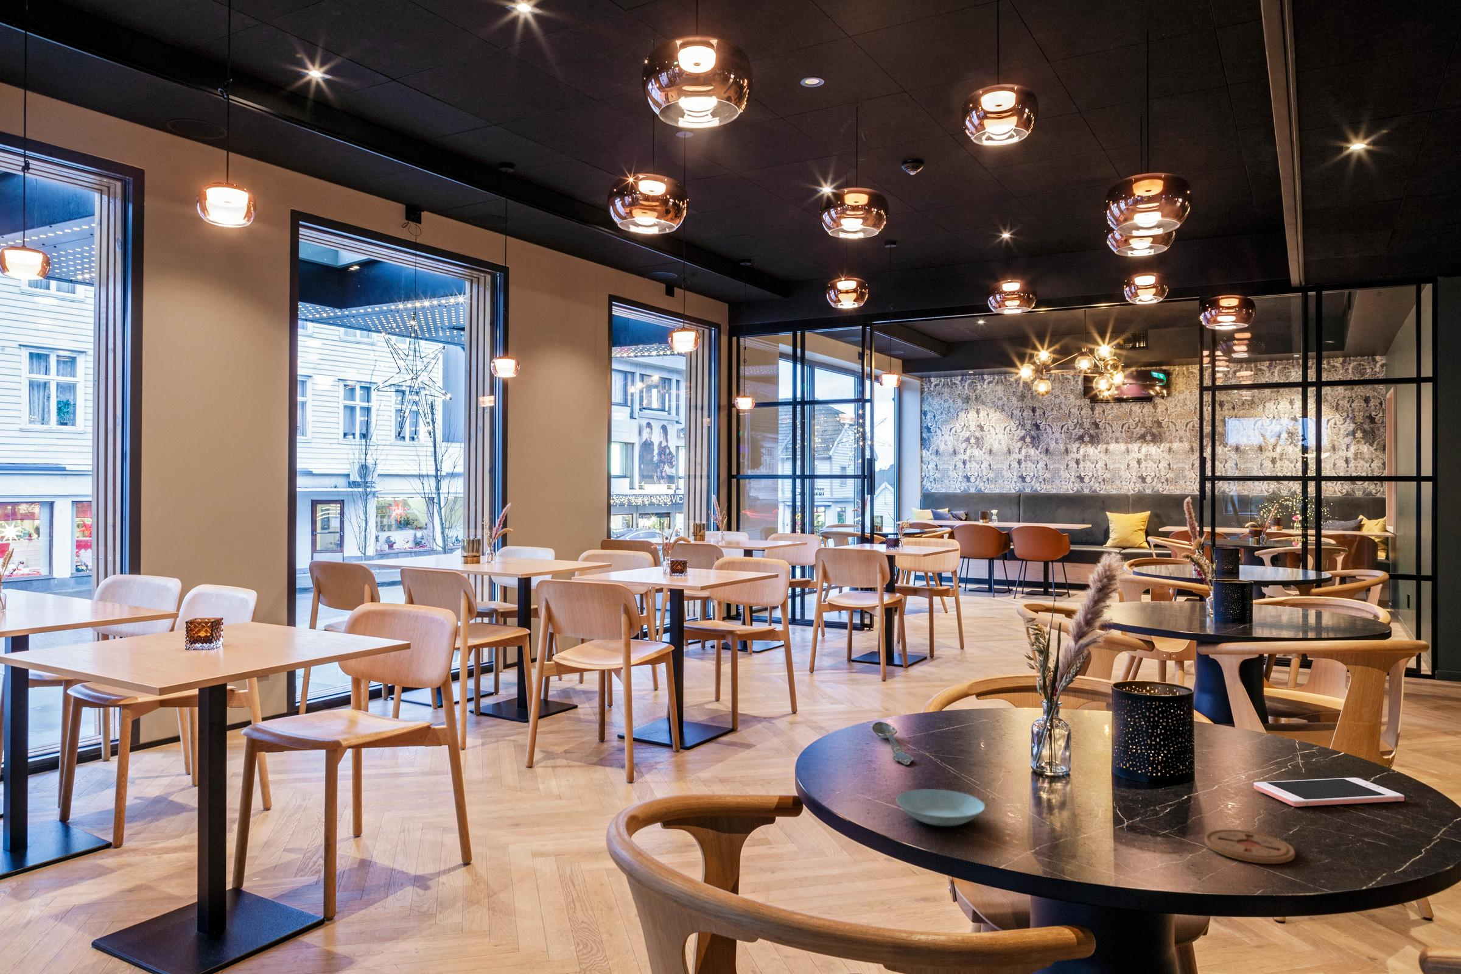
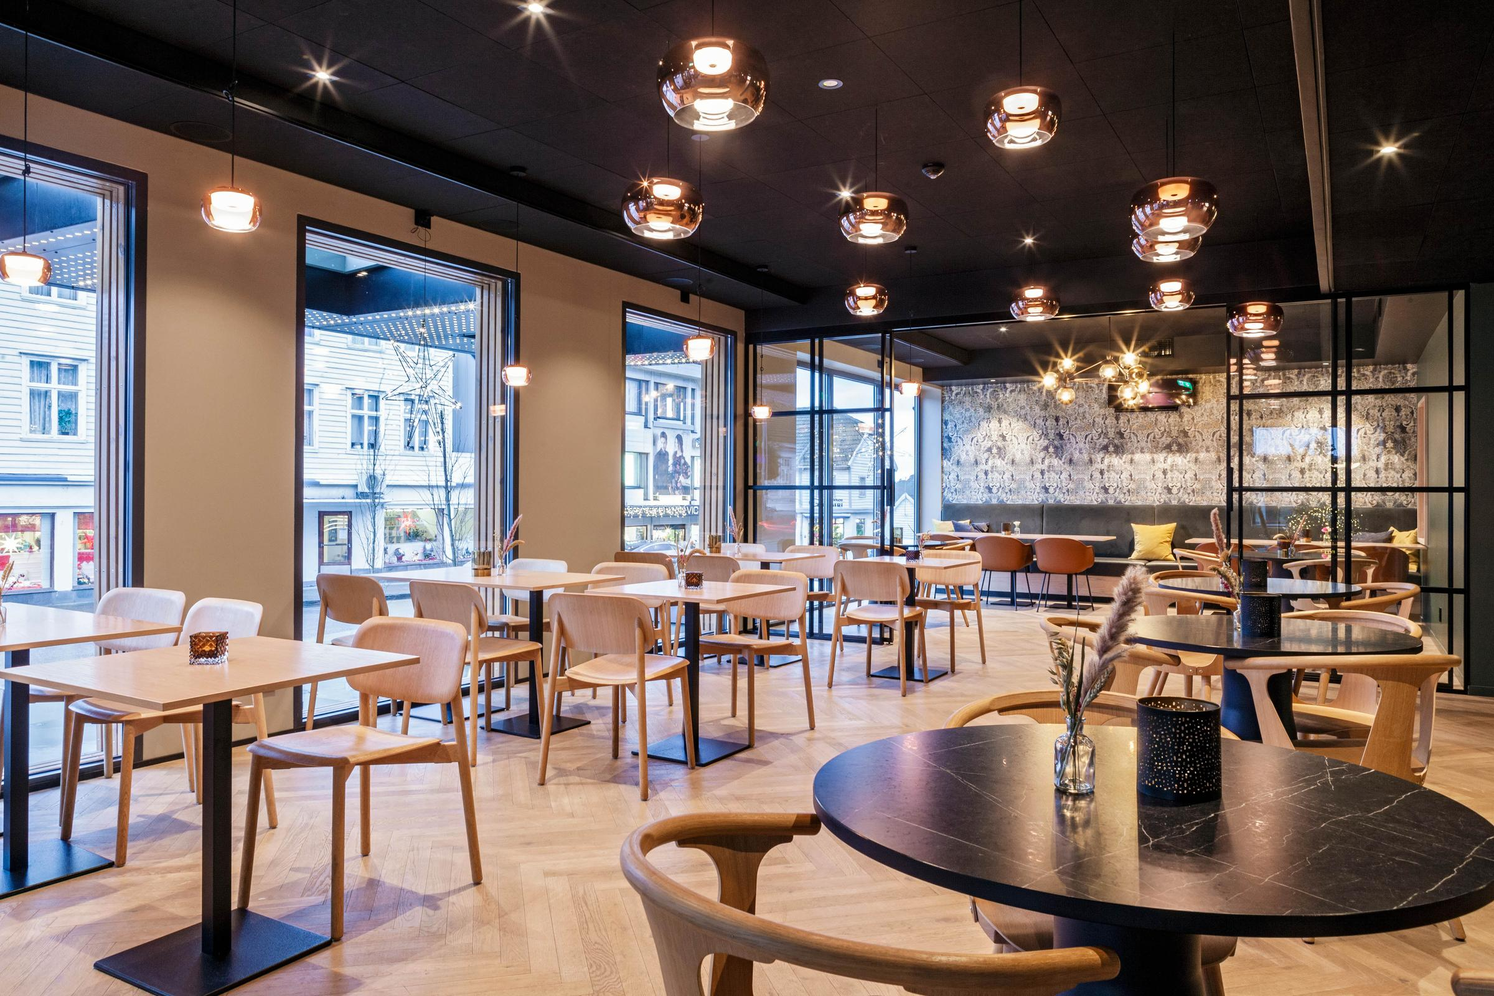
- spoon (892, 741)
- coaster (1249, 846)
- cell phone (1327, 791)
- saucer (940, 810)
